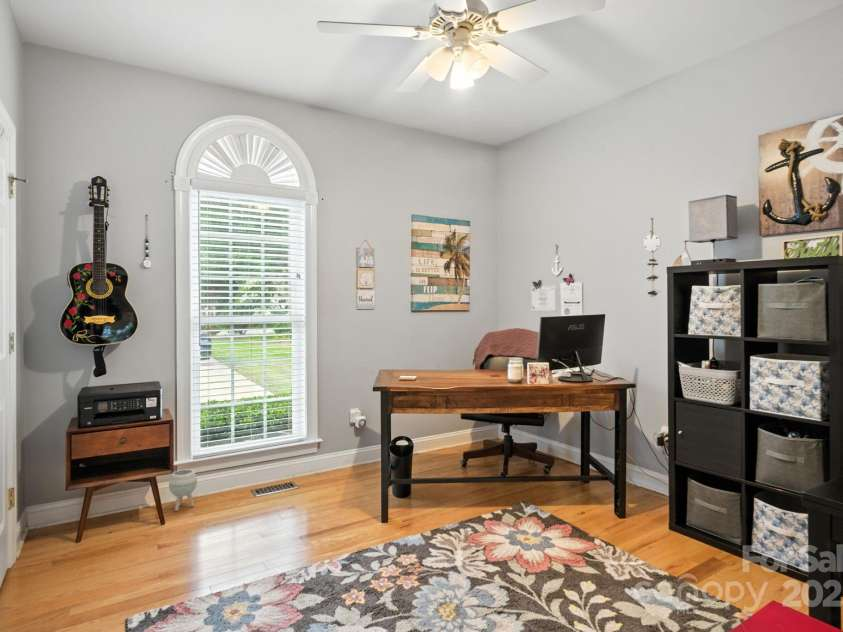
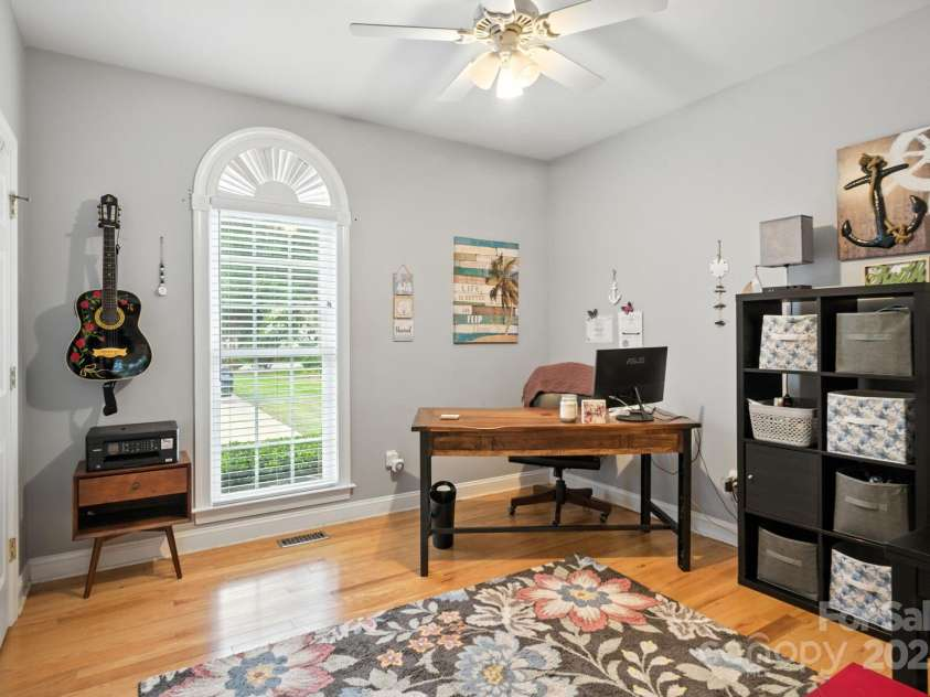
- planter (183, 489)
